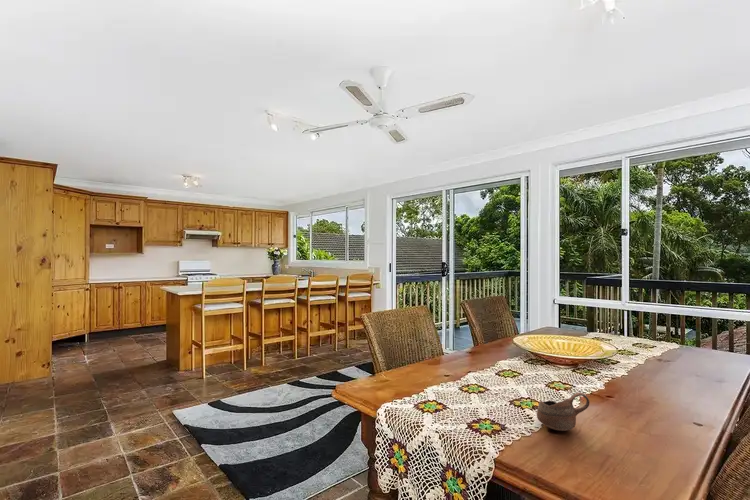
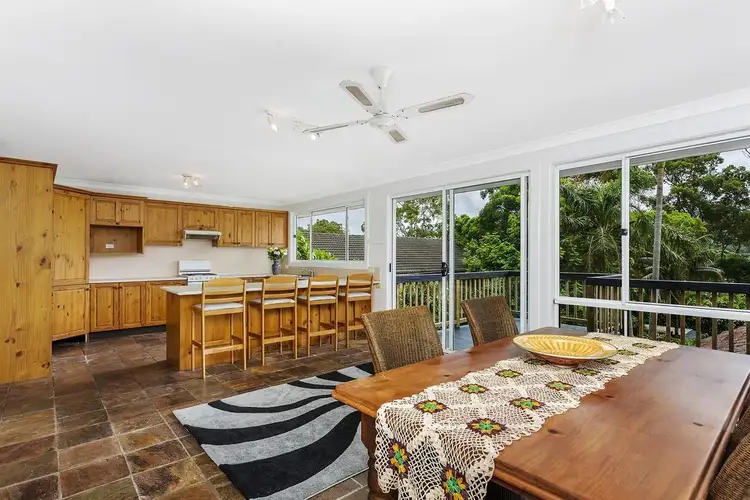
- cup (561, 410)
